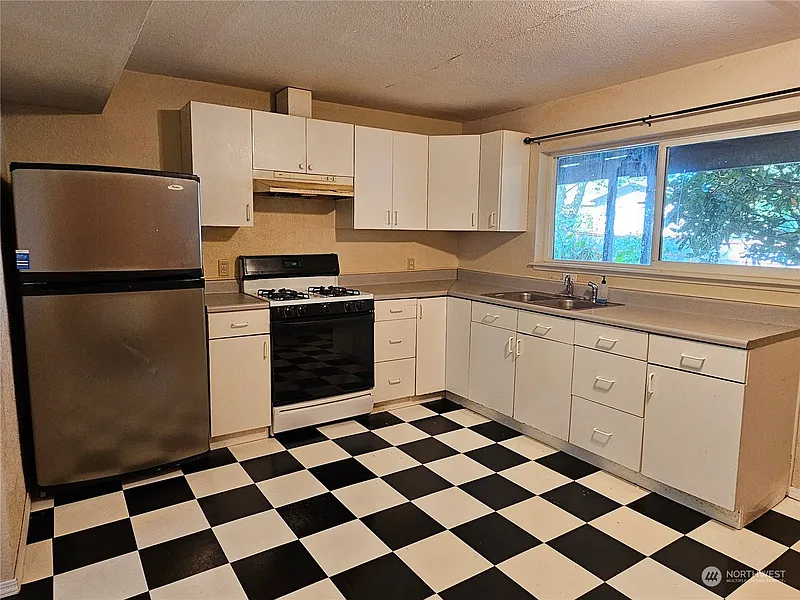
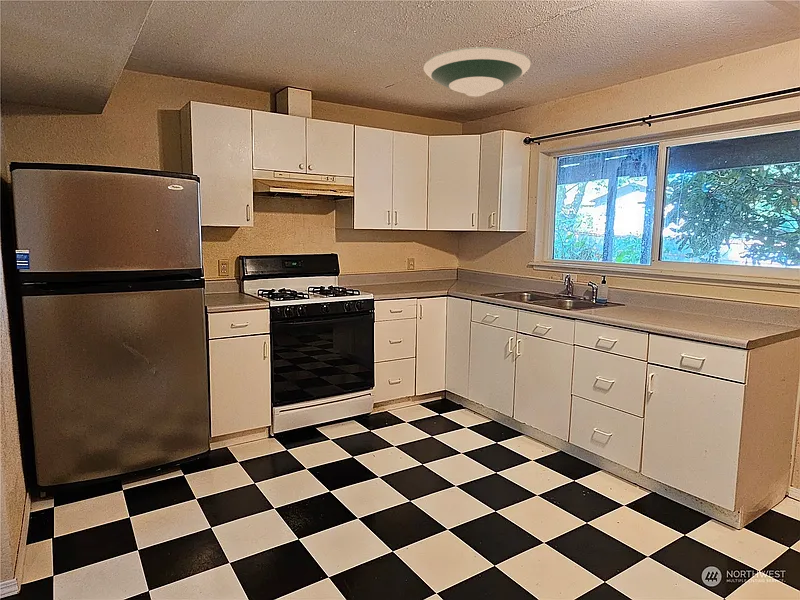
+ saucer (476, 80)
